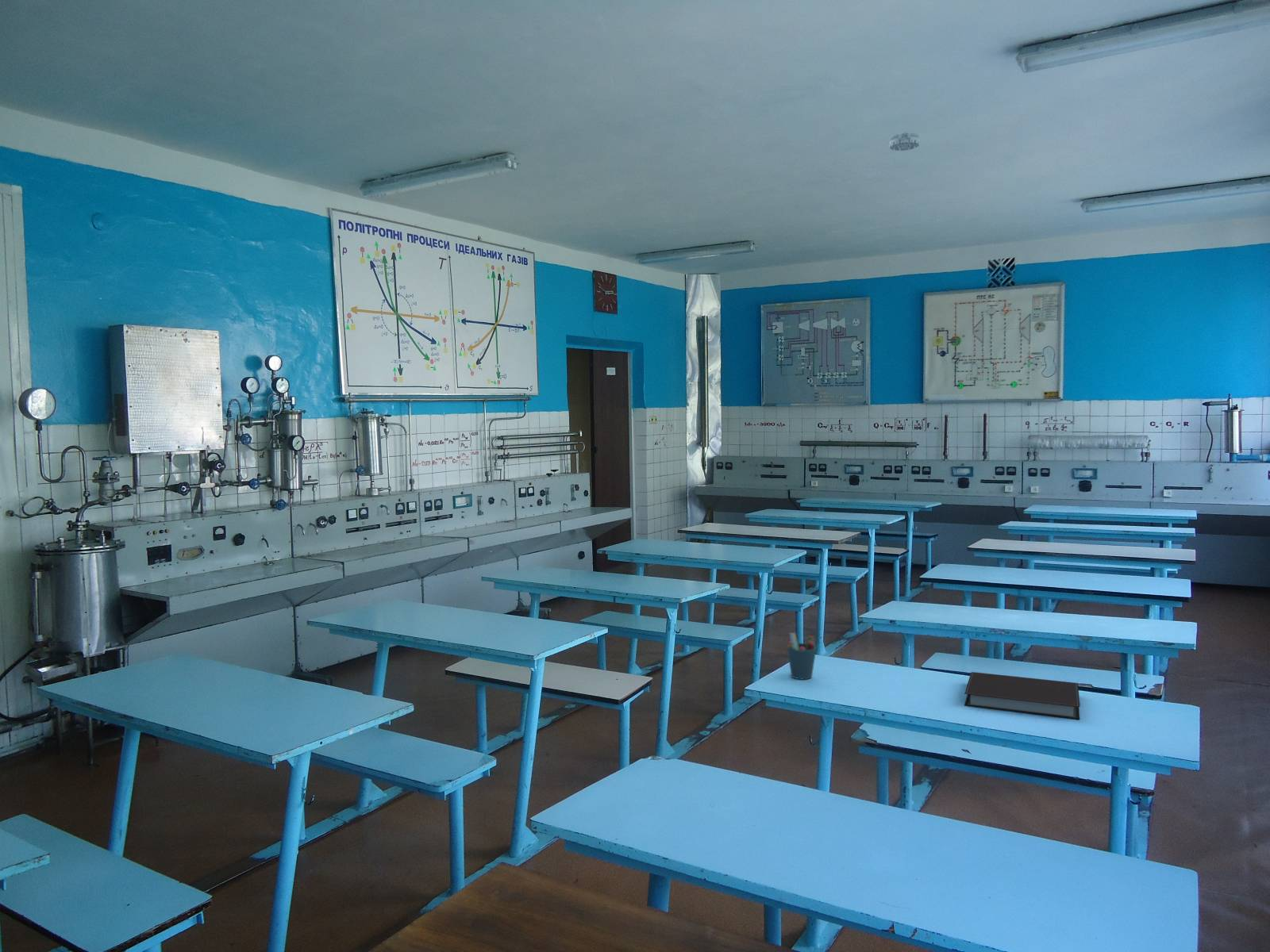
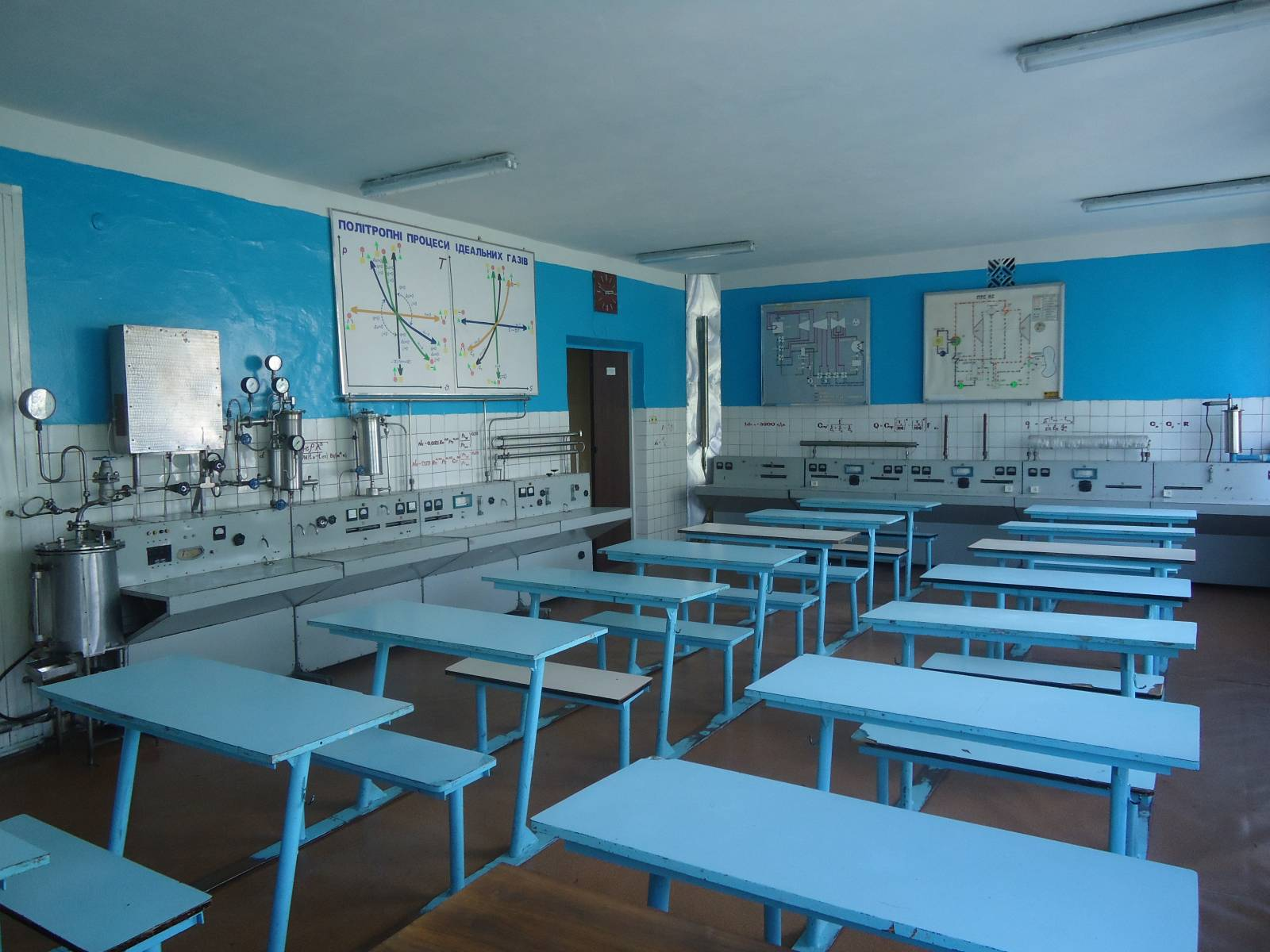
- pen holder (801, 653)
- smoke detector (904, 140)
- notebook (1022, 693)
